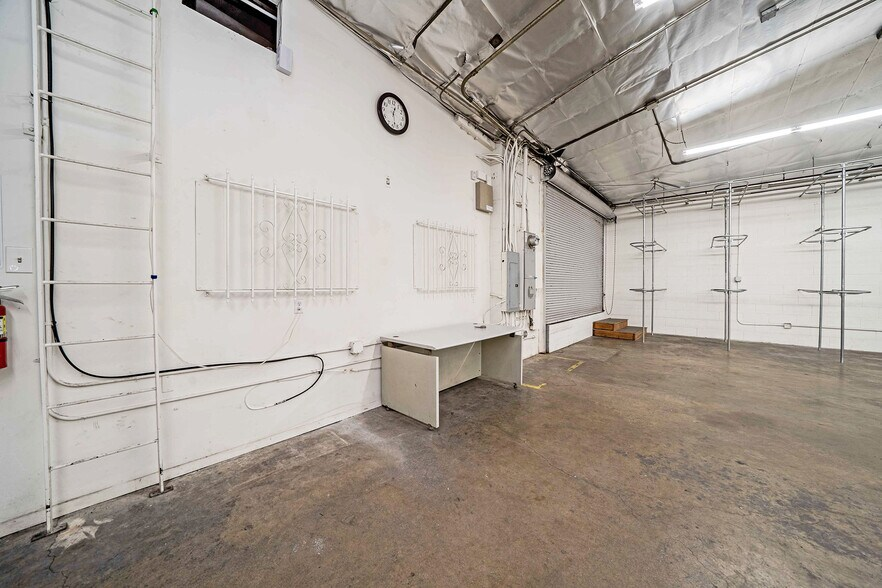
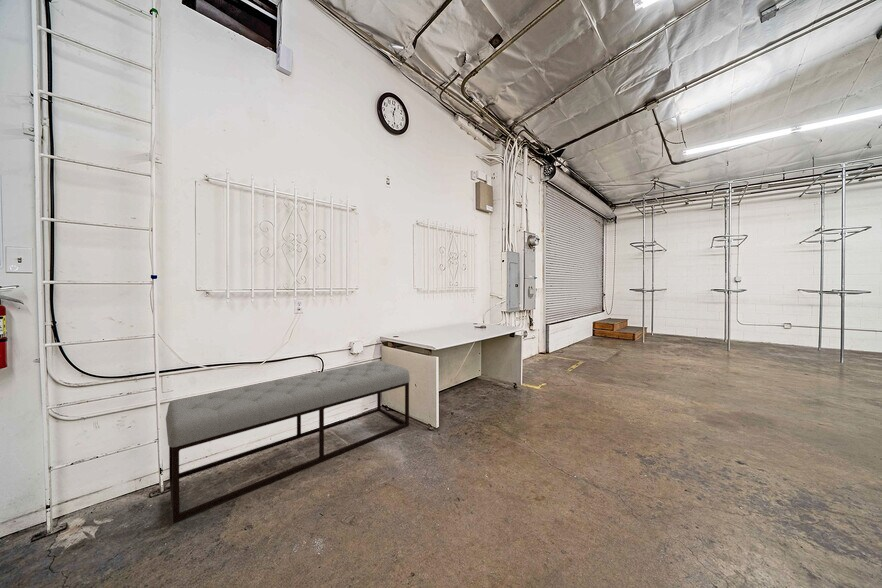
+ bench (307, 413)
